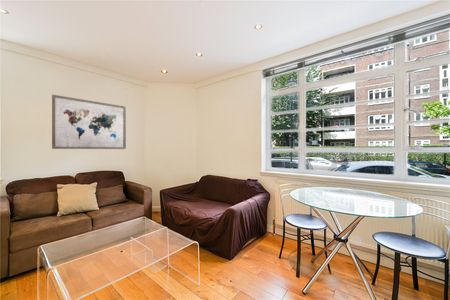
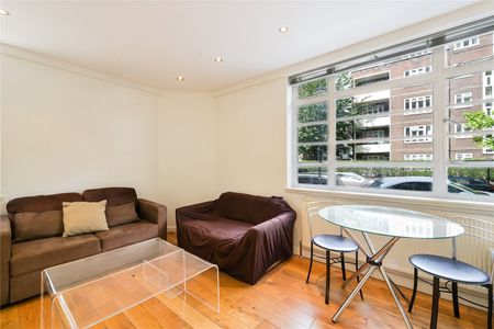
- wall art (93, 125)
